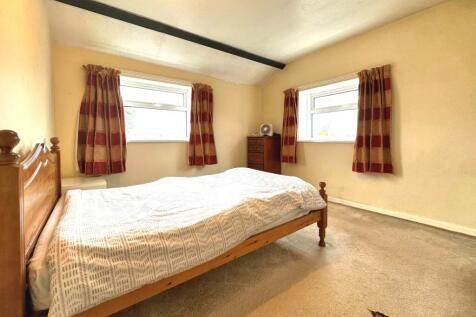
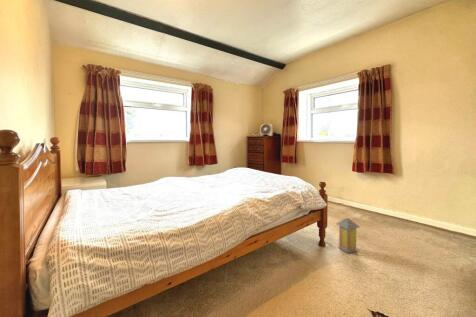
+ lantern (347, 233)
